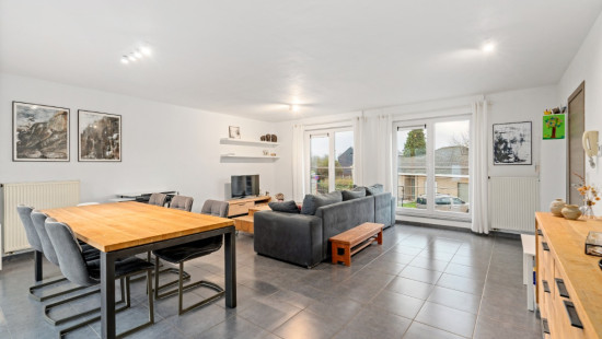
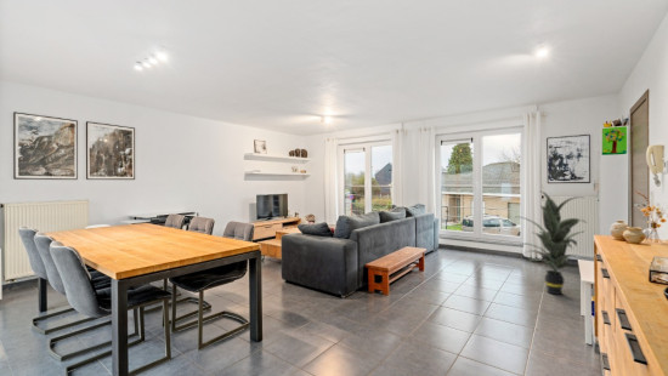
+ indoor plant (551, 240)
